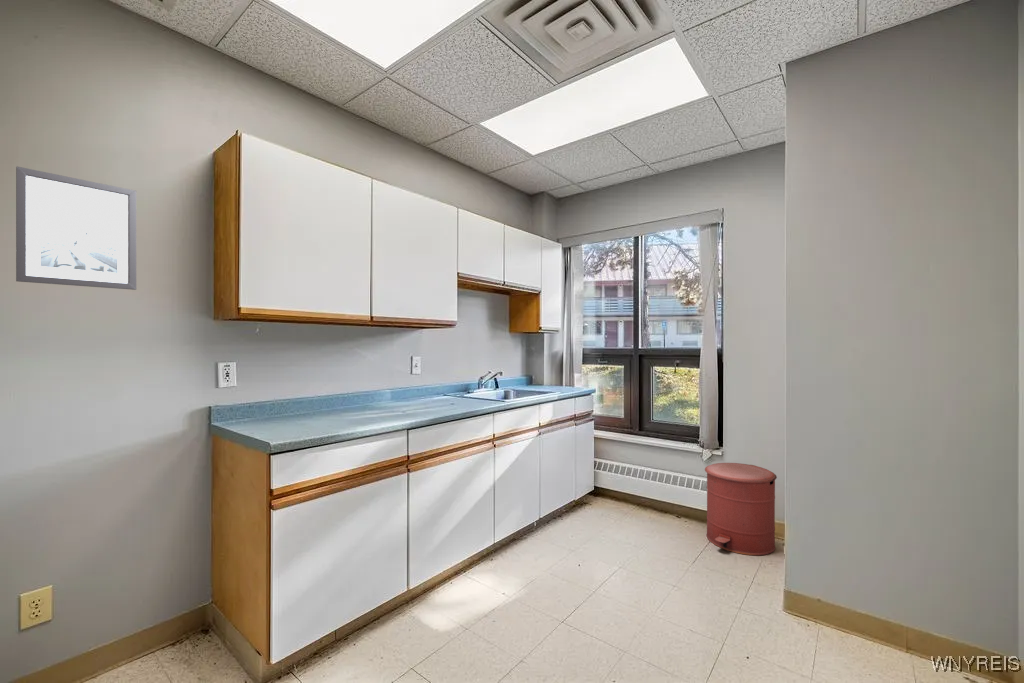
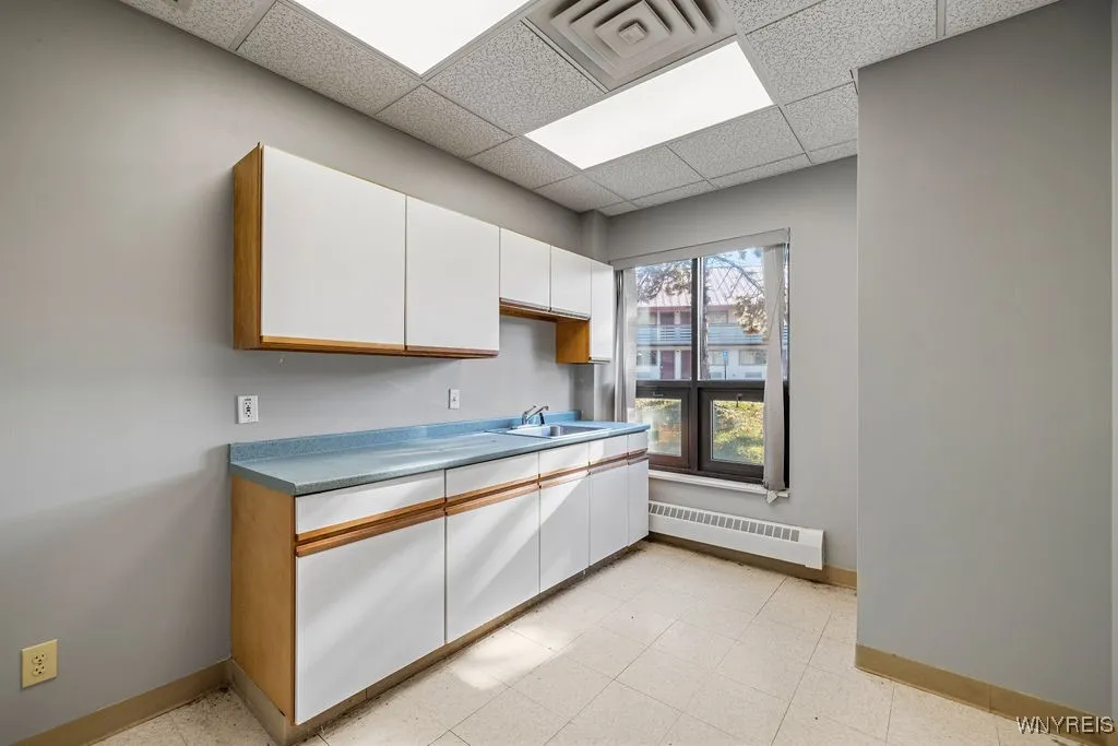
- wall art (80, 232)
- trash can (739, 505)
